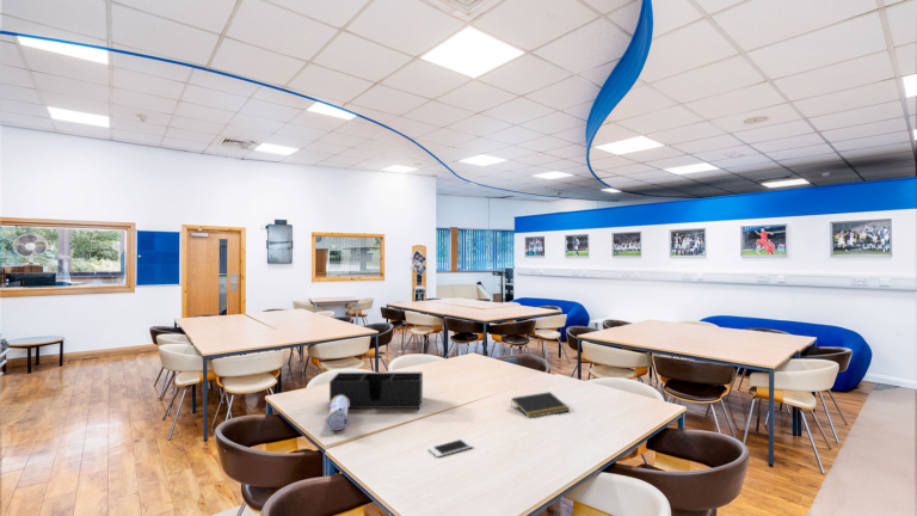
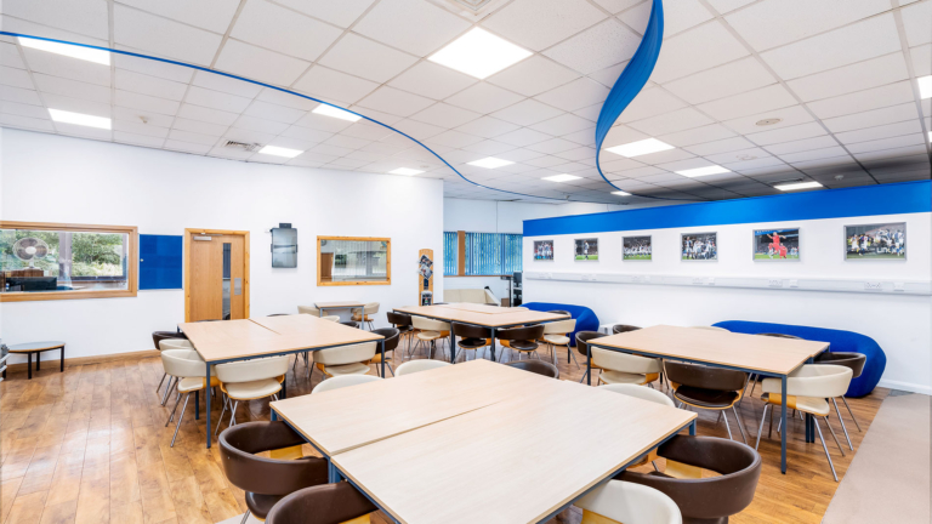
- desk organizer (377, 389)
- pencil case (338, 411)
- cell phone (450, 447)
- notepad (540, 404)
